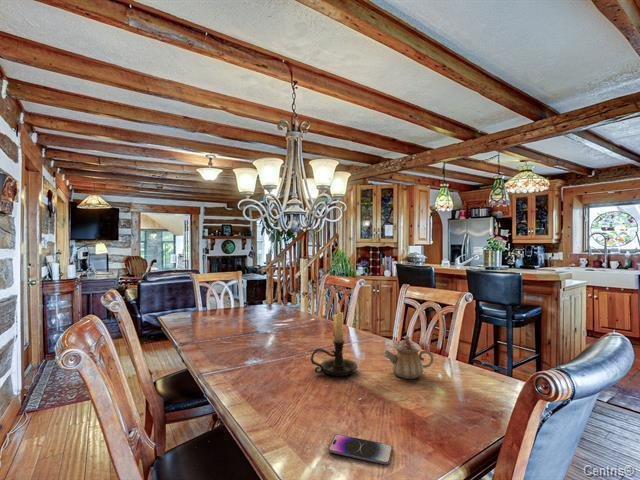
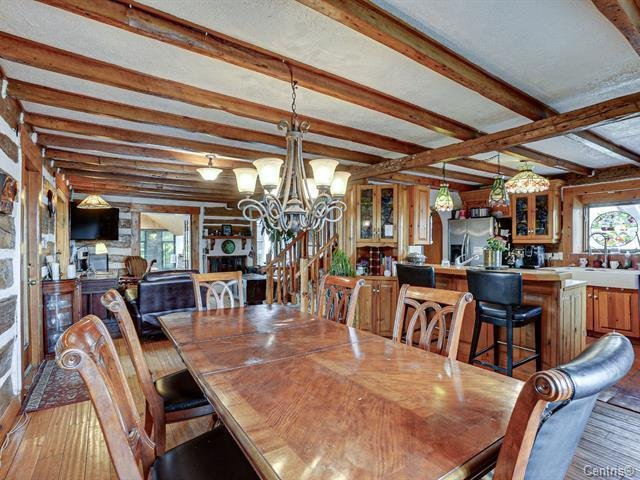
- smartphone (360, 448)
- teapot (409, 354)
- candle holder (334, 336)
